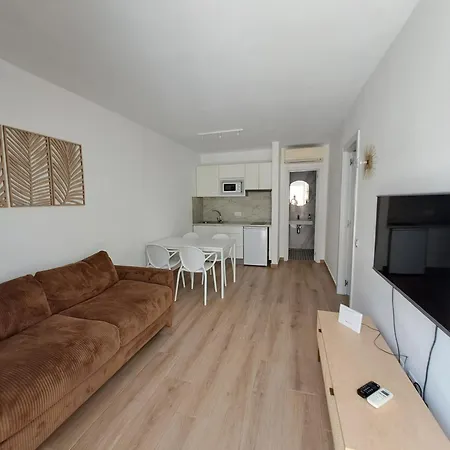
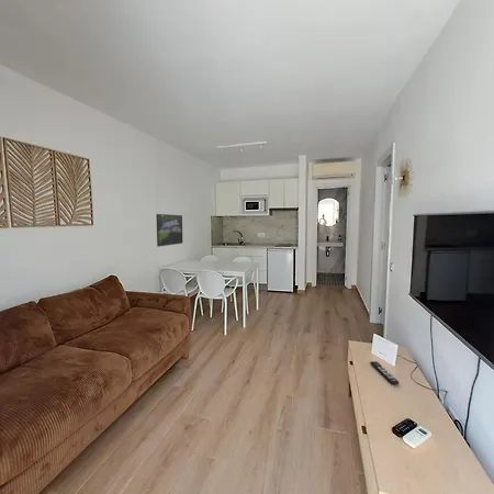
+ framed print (170, 229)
+ remote control (383, 371)
